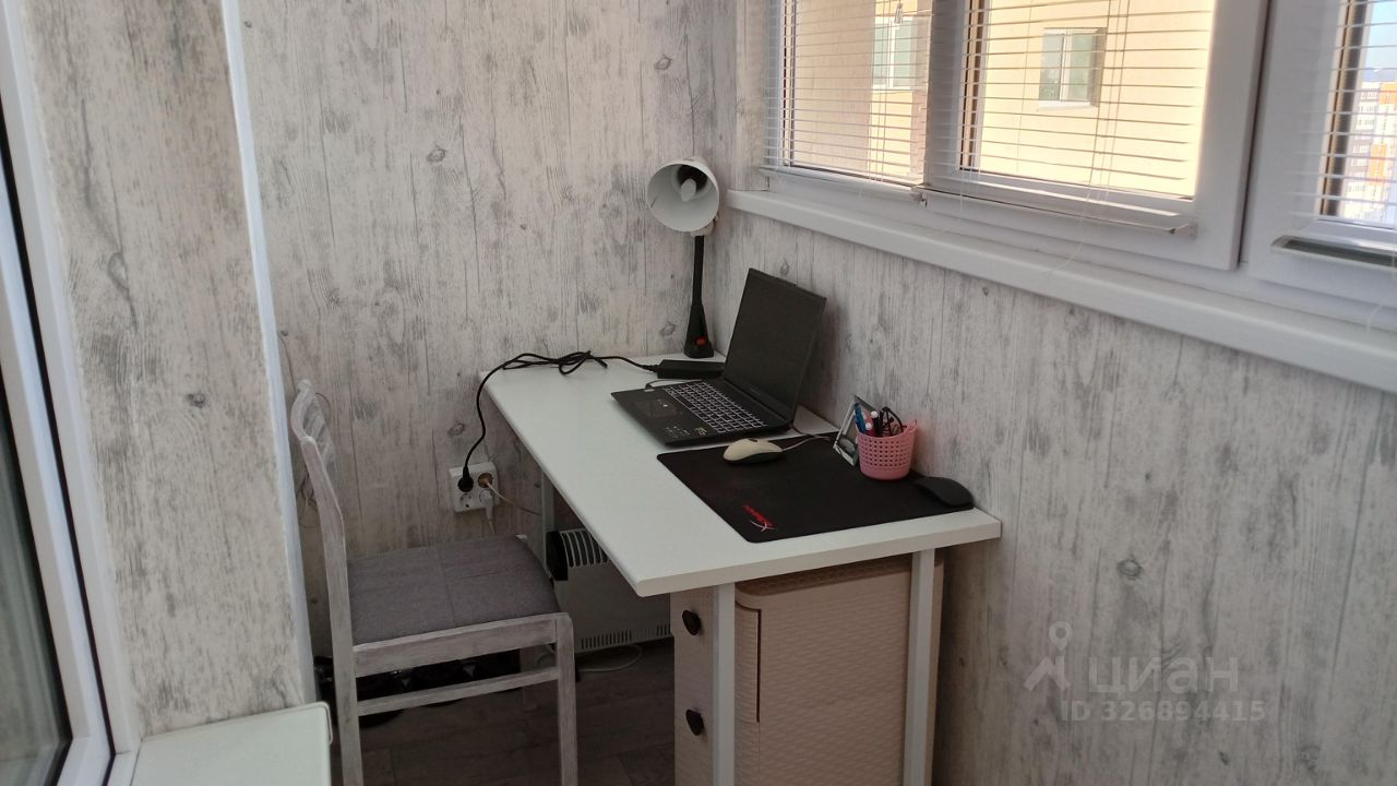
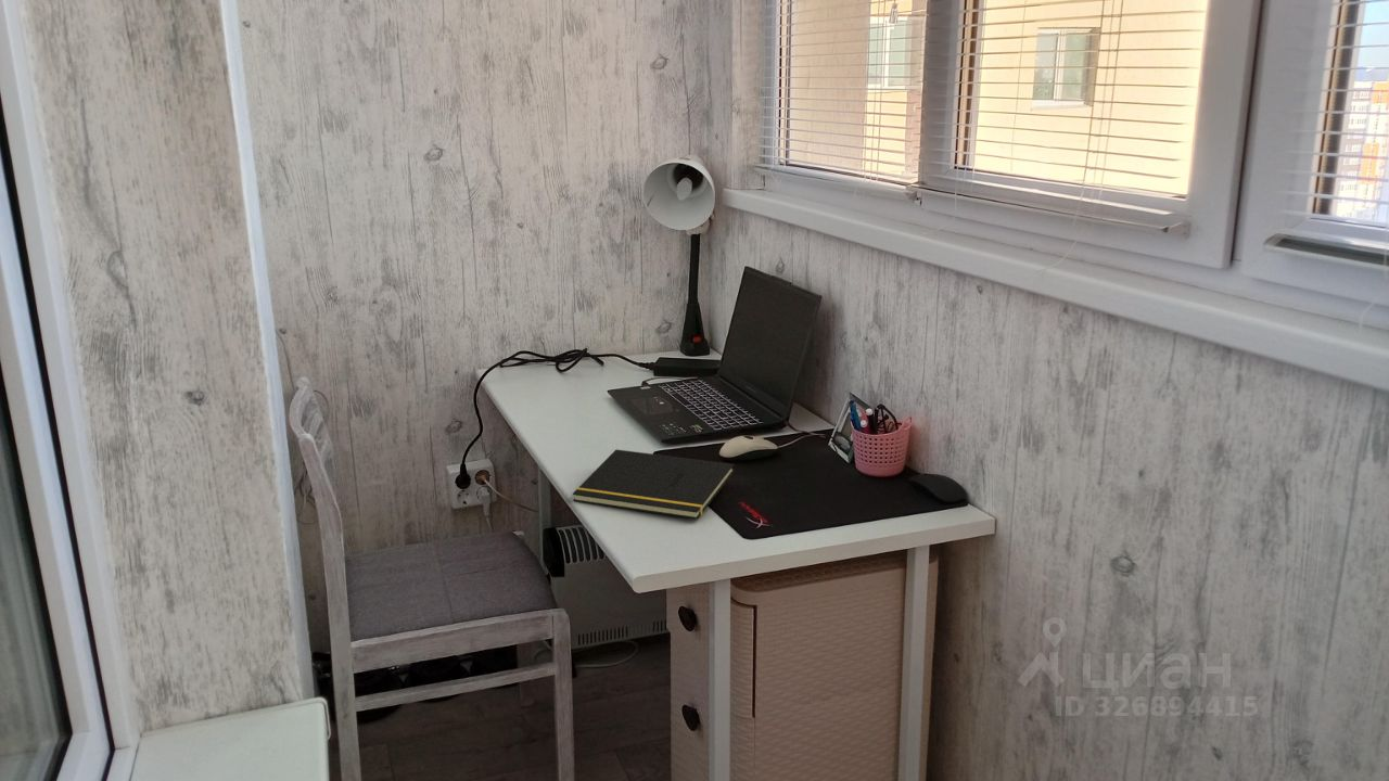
+ notepad (654, 482)
